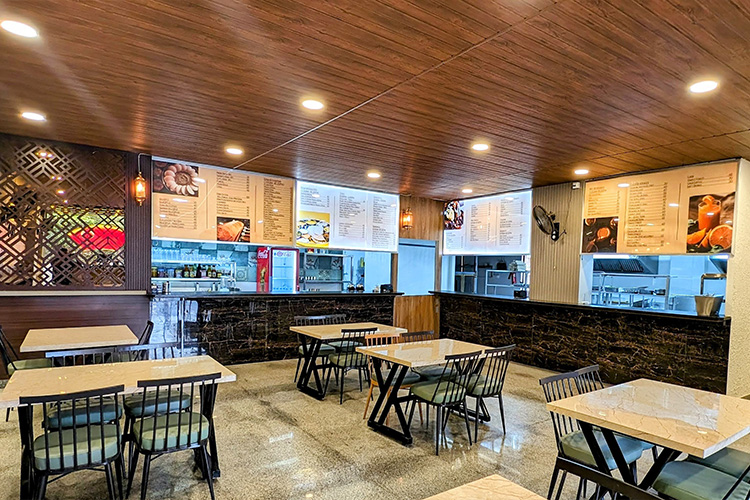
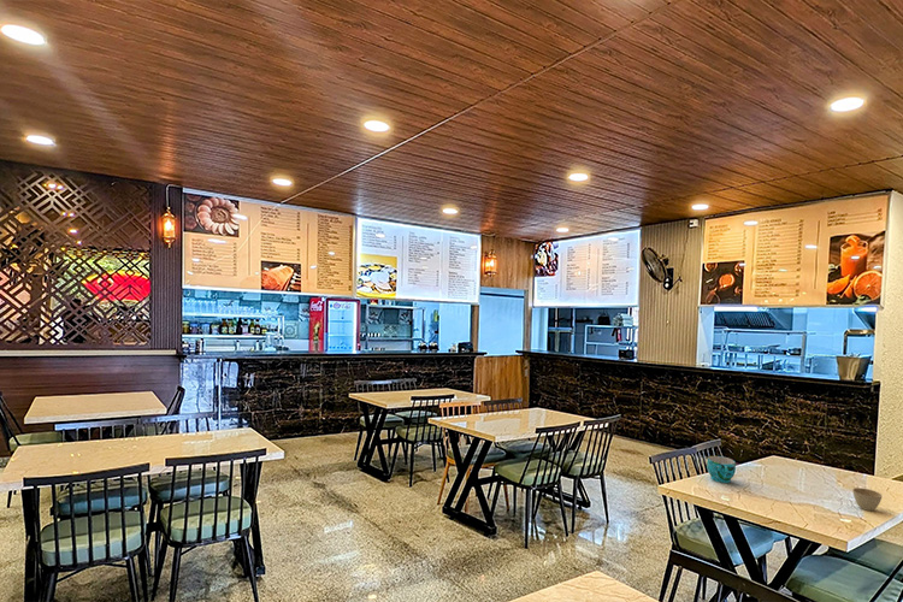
+ cup (721, 470)
+ flower pot (866, 500)
